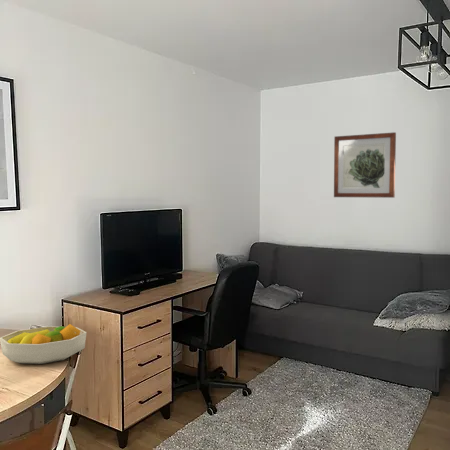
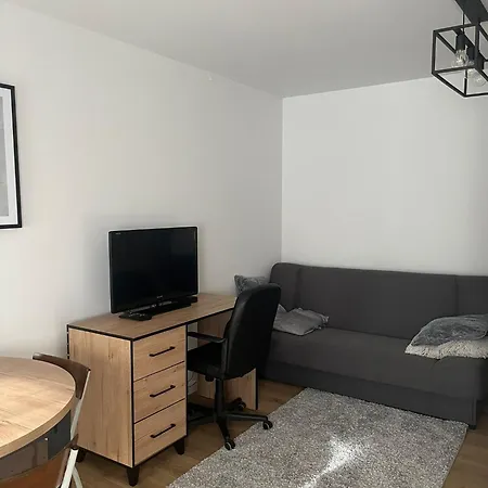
- fruit bowl (43, 340)
- wall art (363, 166)
